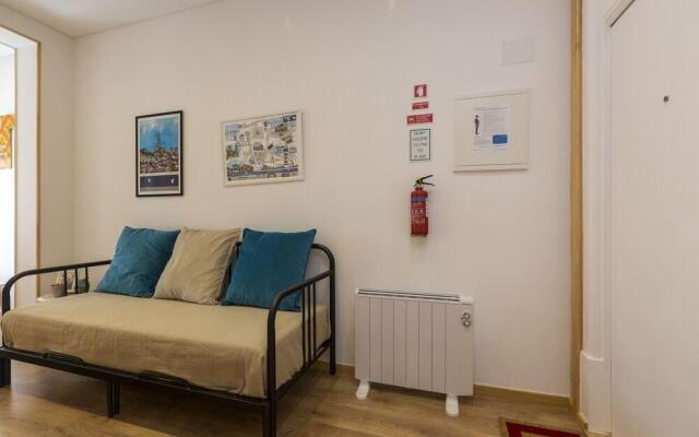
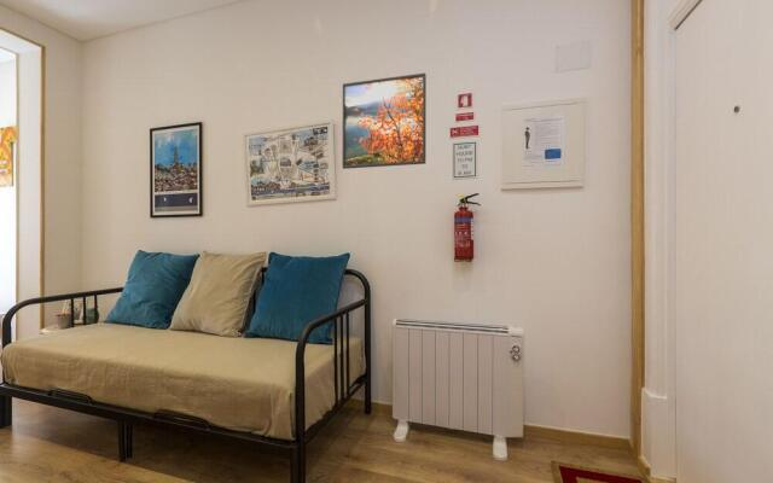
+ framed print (382, 122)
